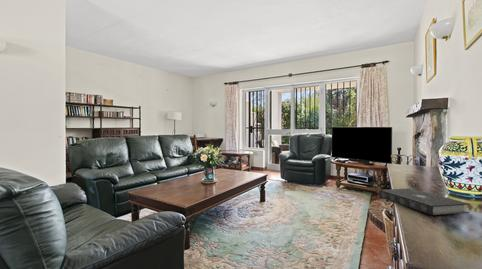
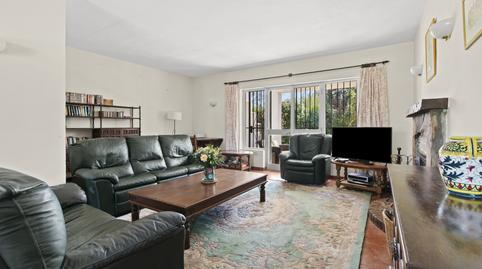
- book (419, 200)
